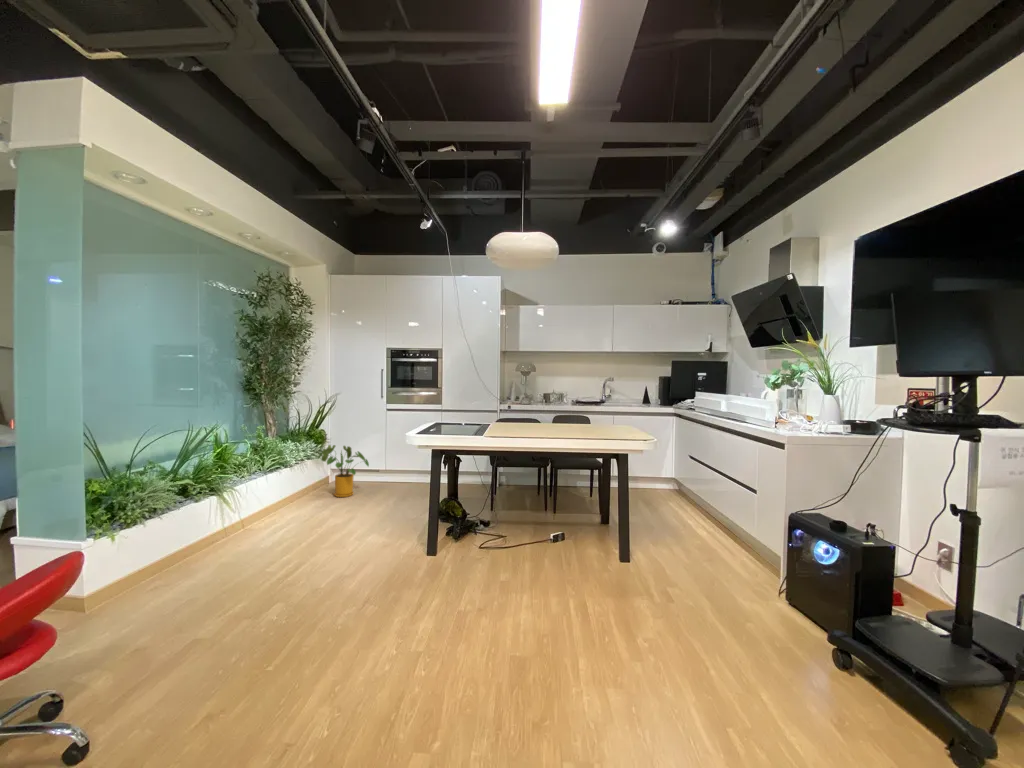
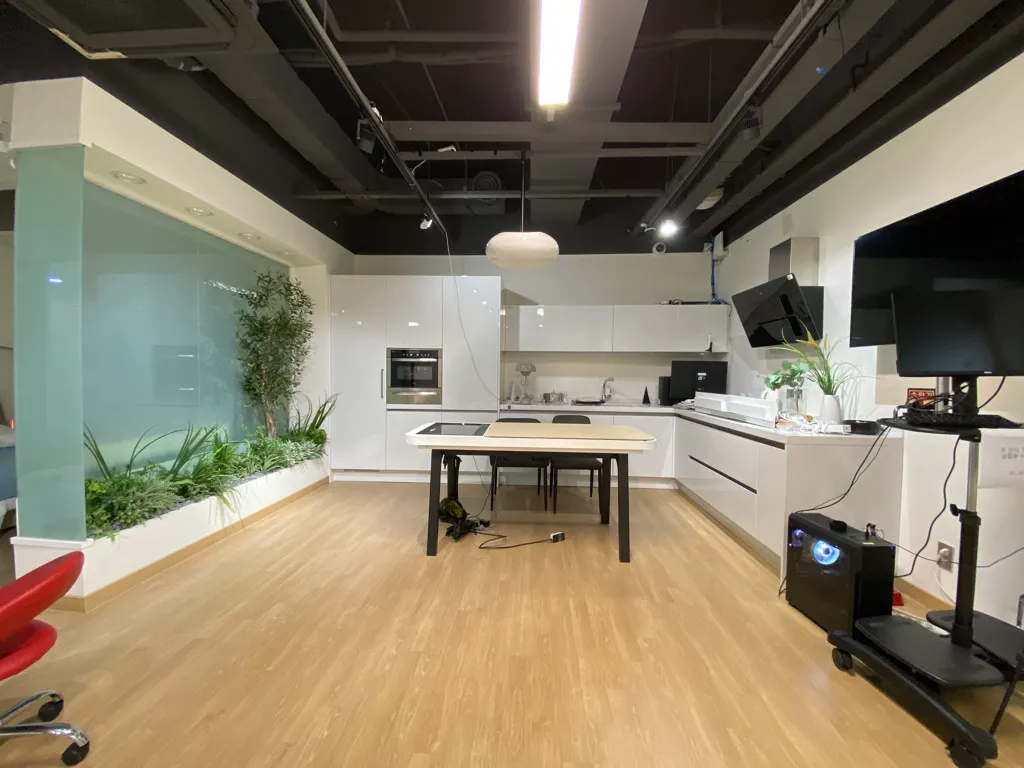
- house plant (342, 470)
